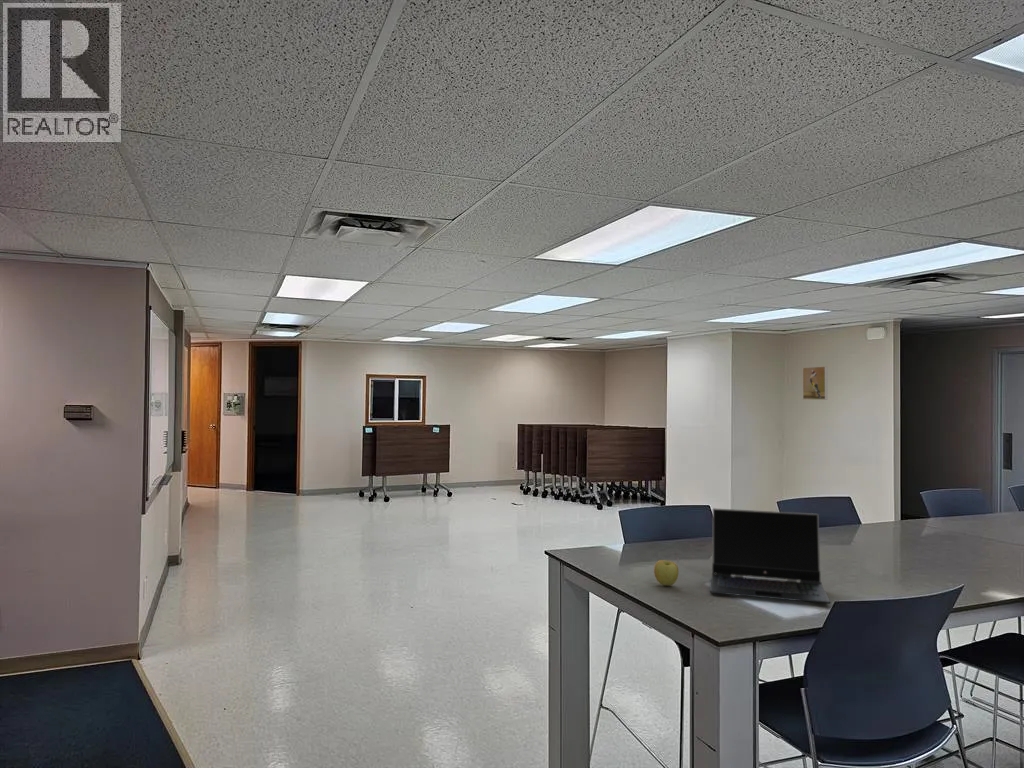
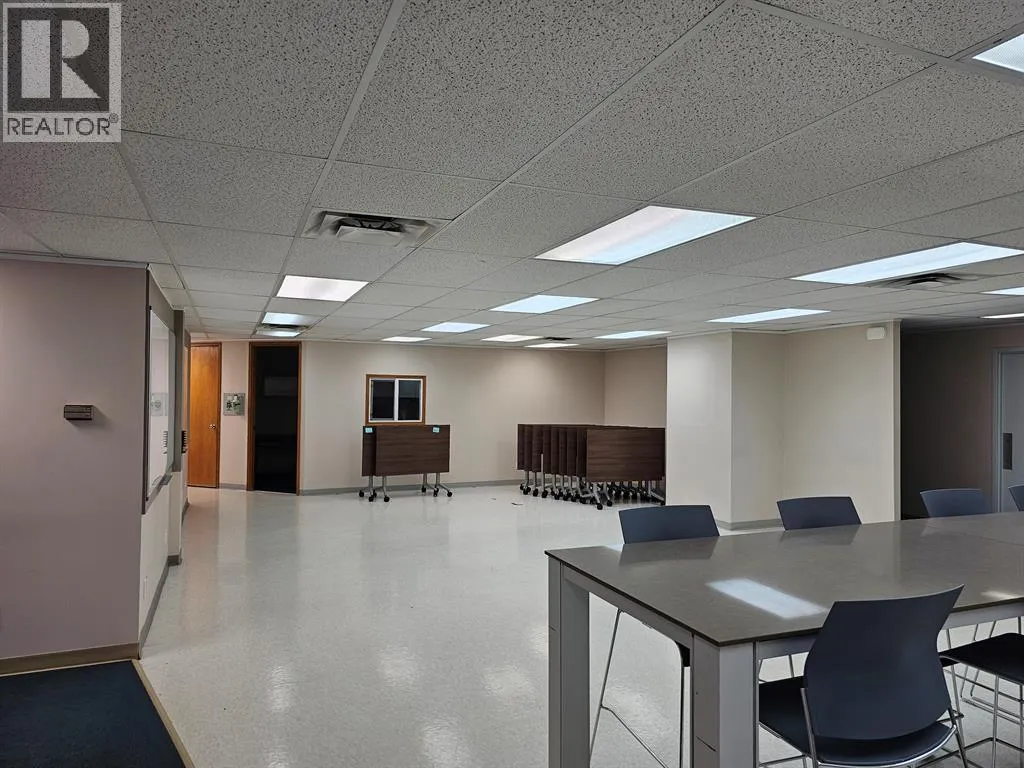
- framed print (814, 383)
- apple (666, 573)
- laptop computer (766, 553)
